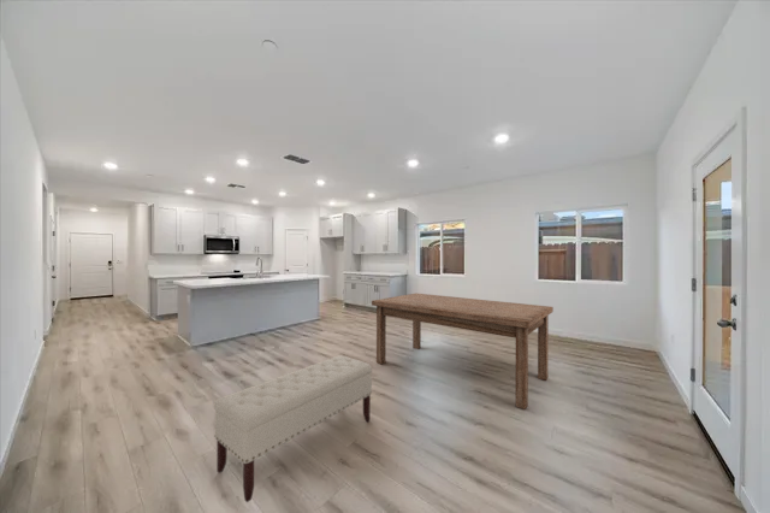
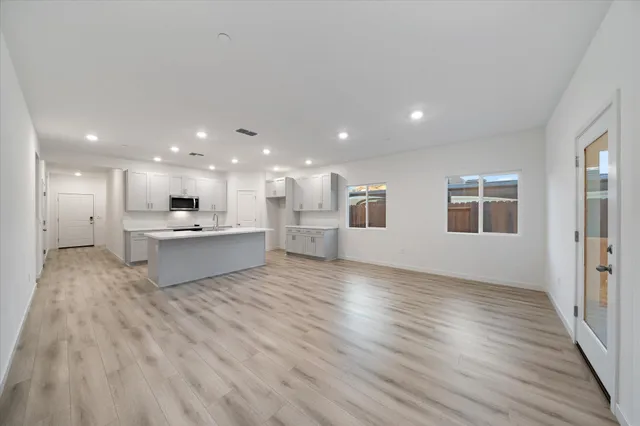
- dining table (458, 328)
- bench (303, 409)
